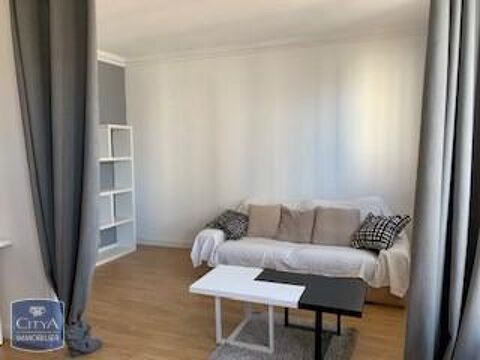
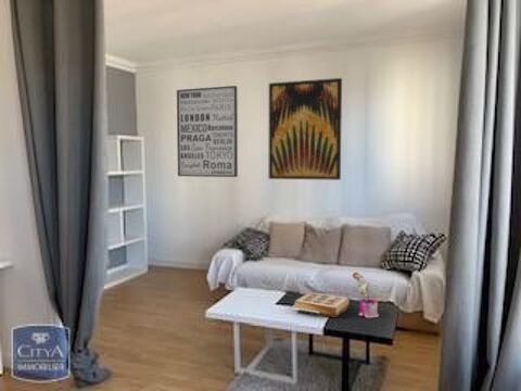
+ wall art (304, 130)
+ potted plant (364, 294)
+ wall art (206, 133)
+ book (319, 304)
